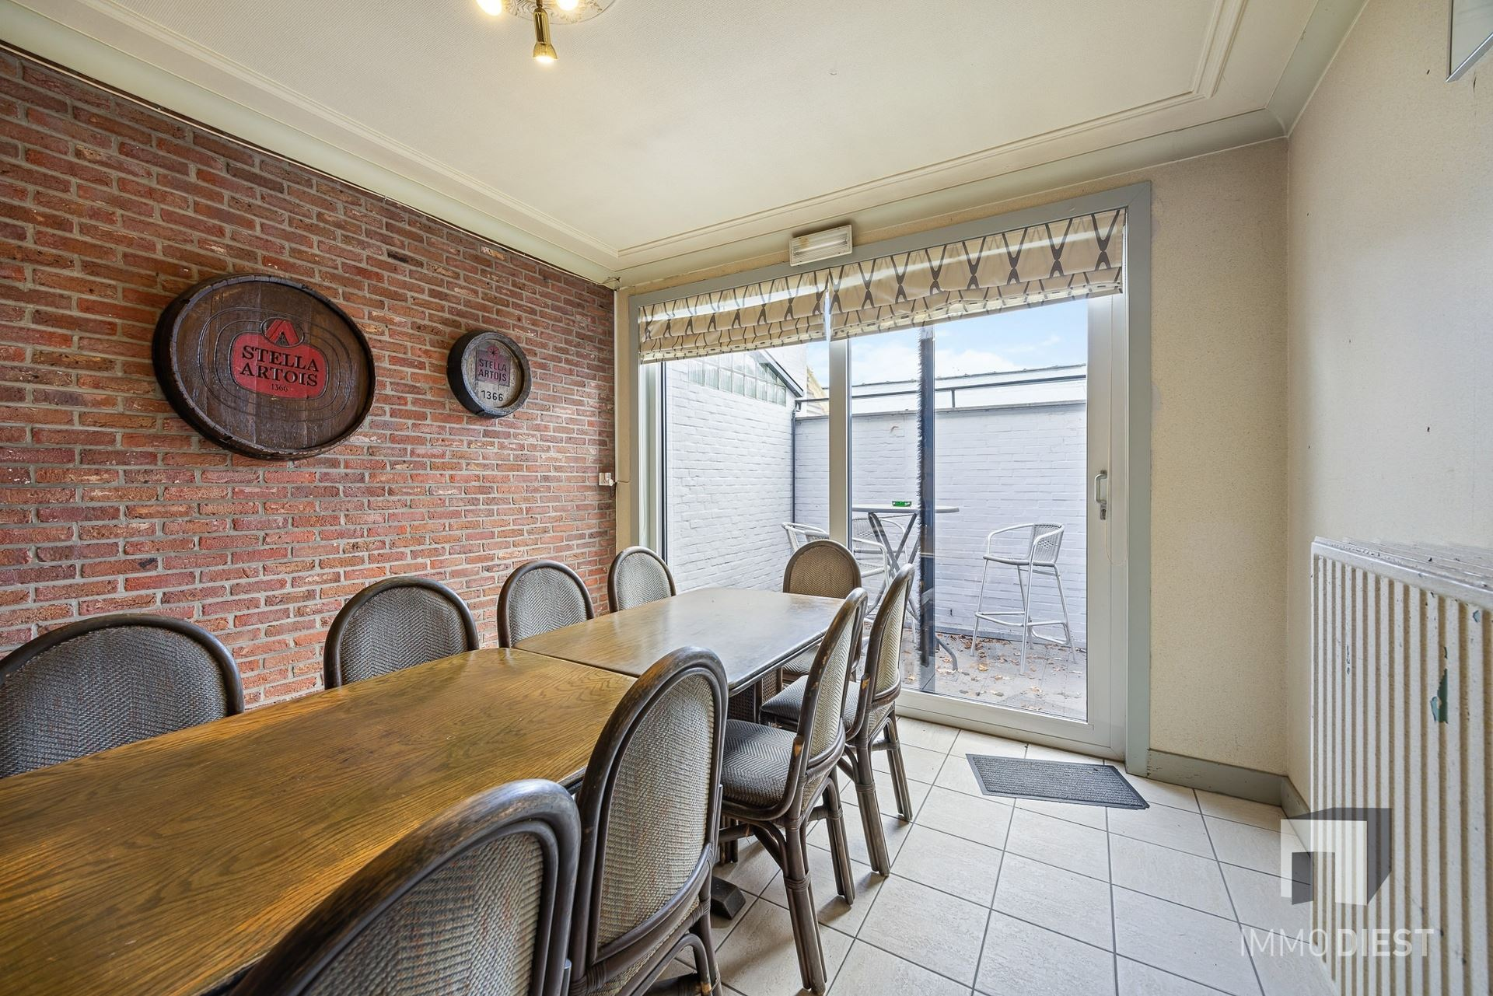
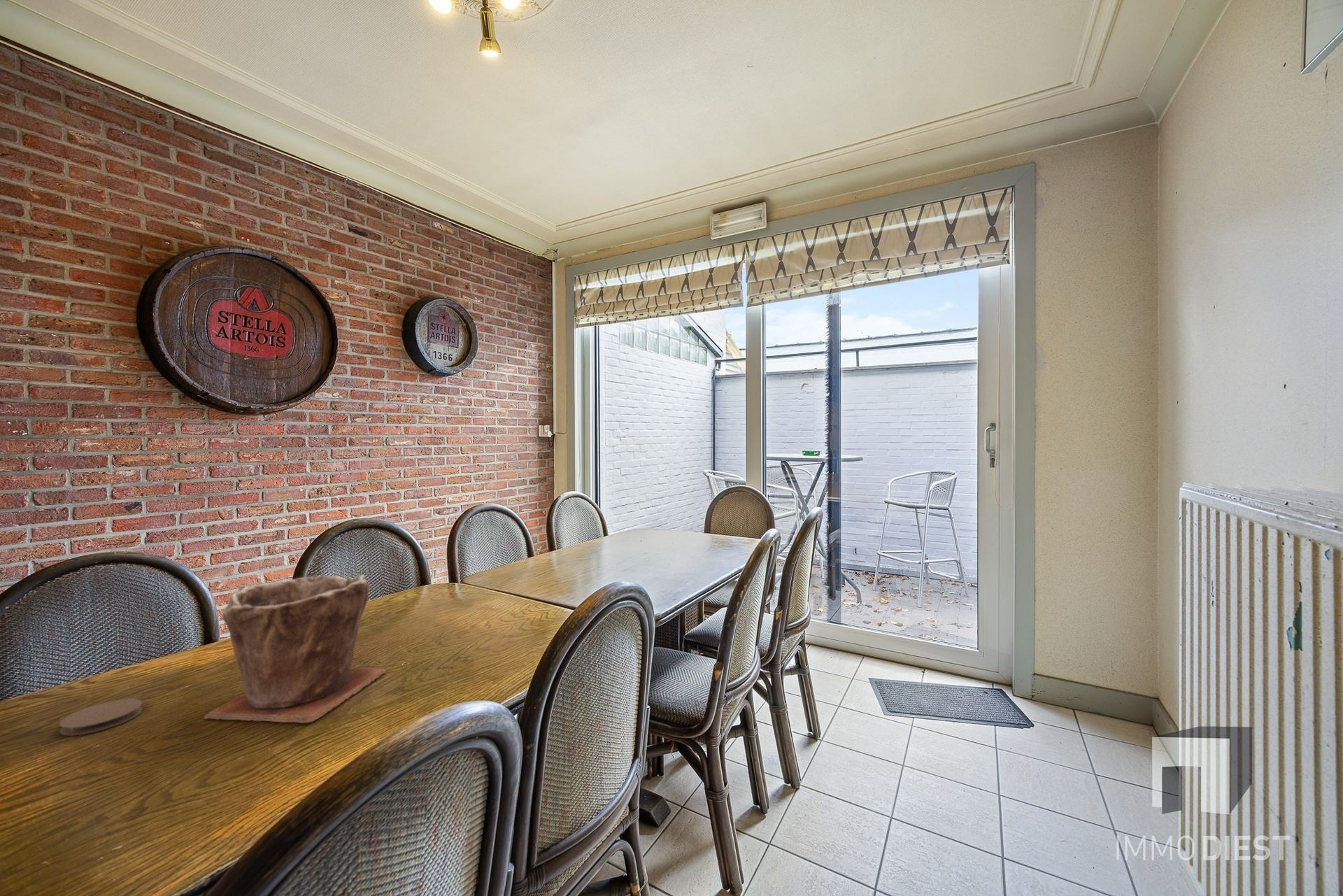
+ plant pot (303, 637)
+ coaster (102, 716)
